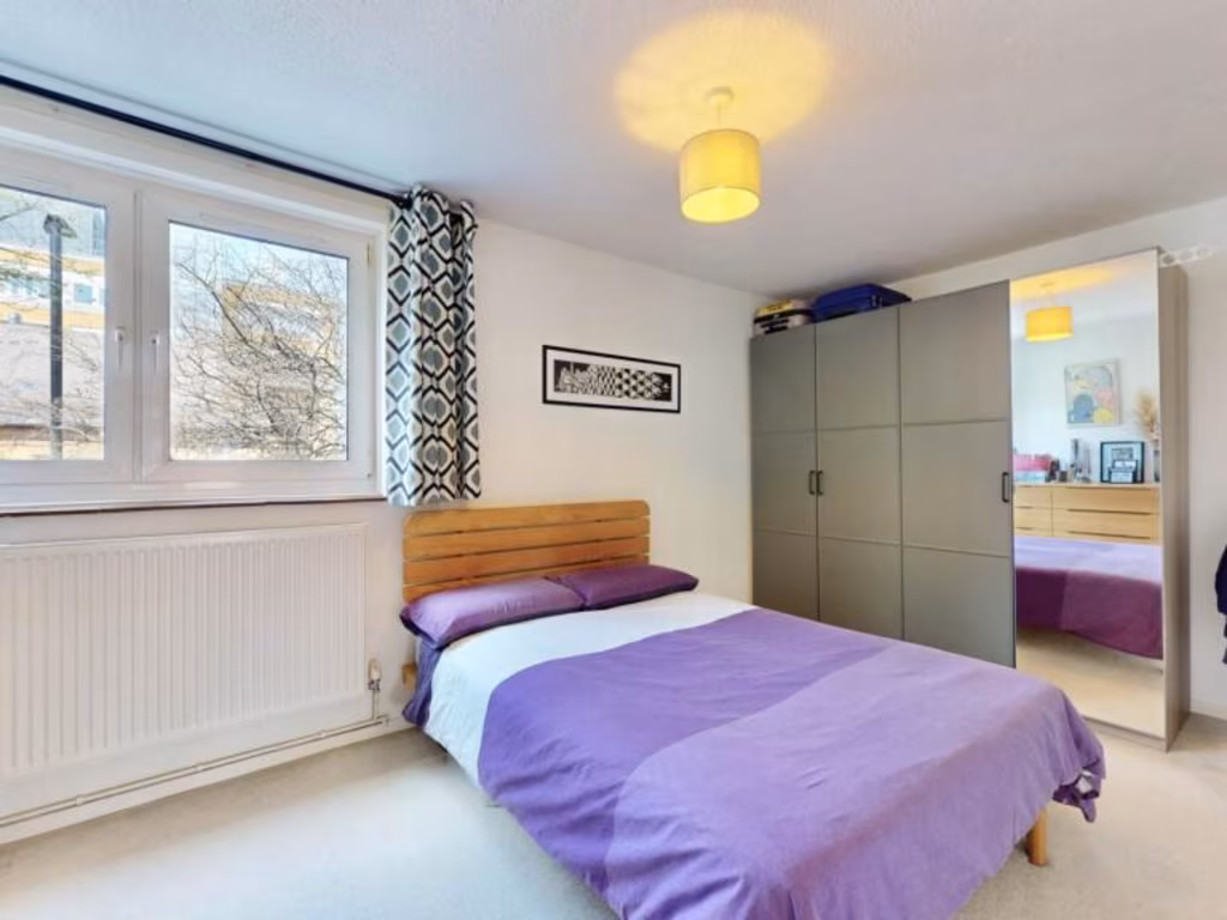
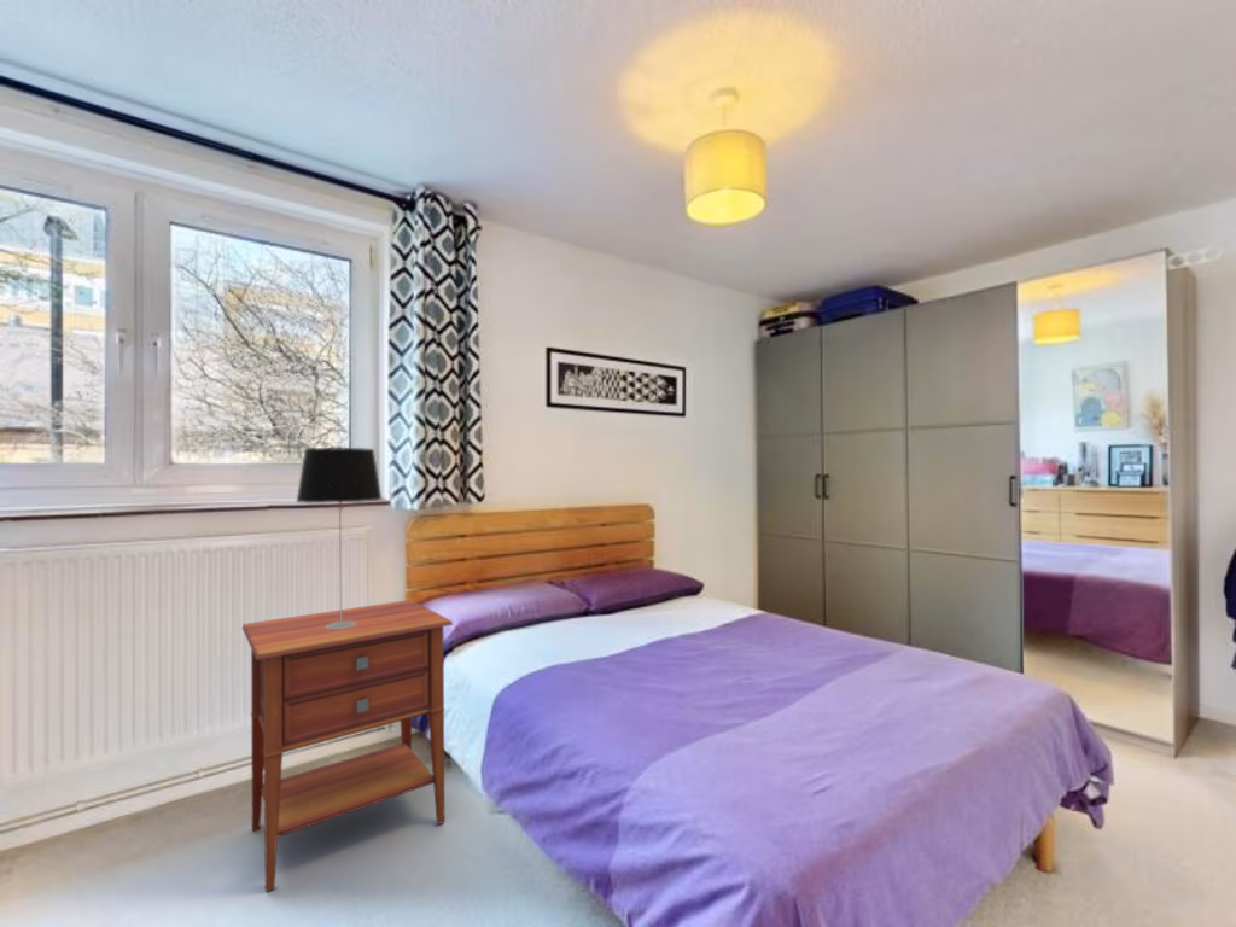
+ table lamp (340, 536)
+ nightstand (348, 723)
